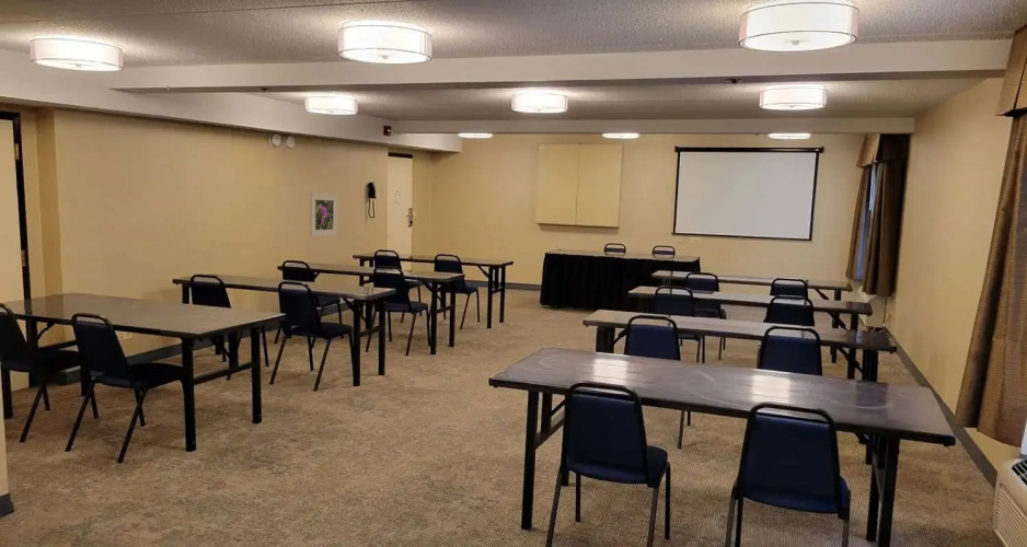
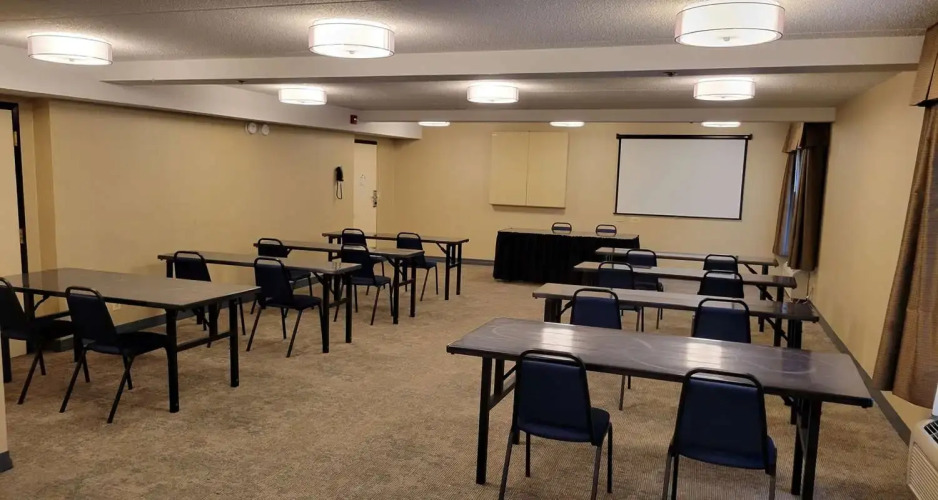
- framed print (324, 214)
